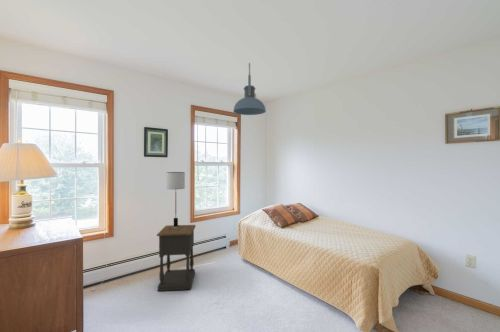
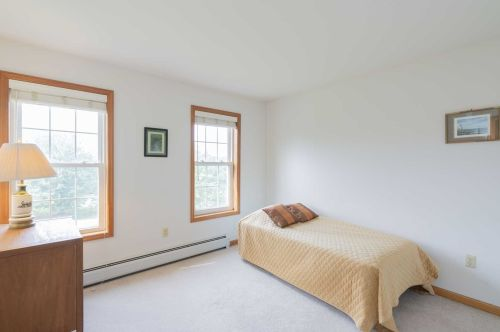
- nightstand (177, 254)
- table lamp (175, 199)
- ceiling light (249, 87)
